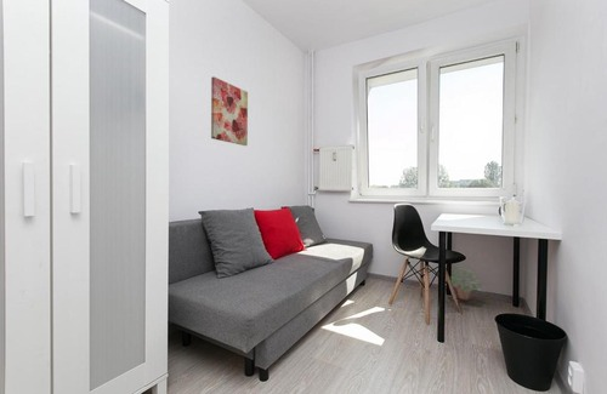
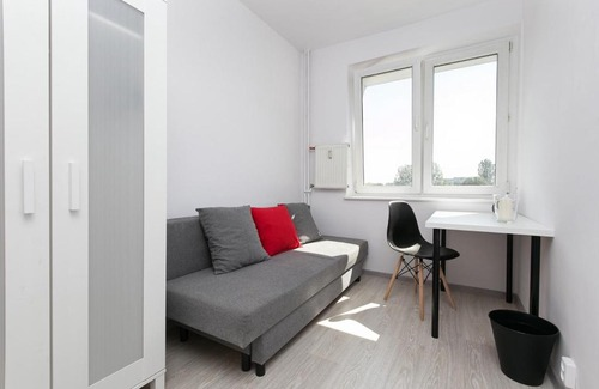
- wall art (229, 113)
- potted plant (464, 281)
